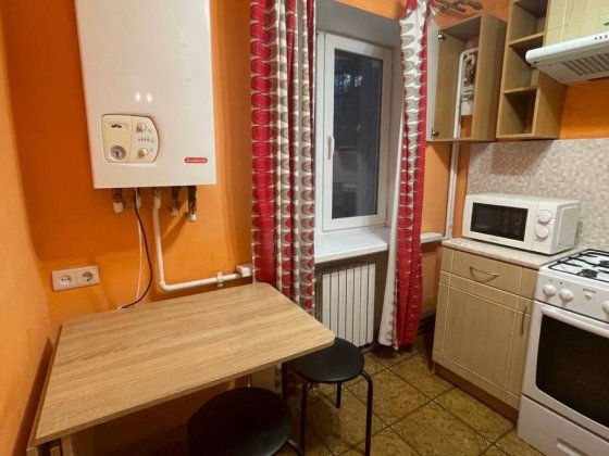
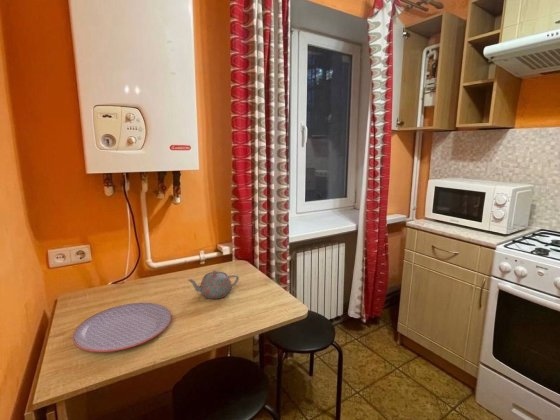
+ teapot (214, 283)
+ plate (125, 326)
